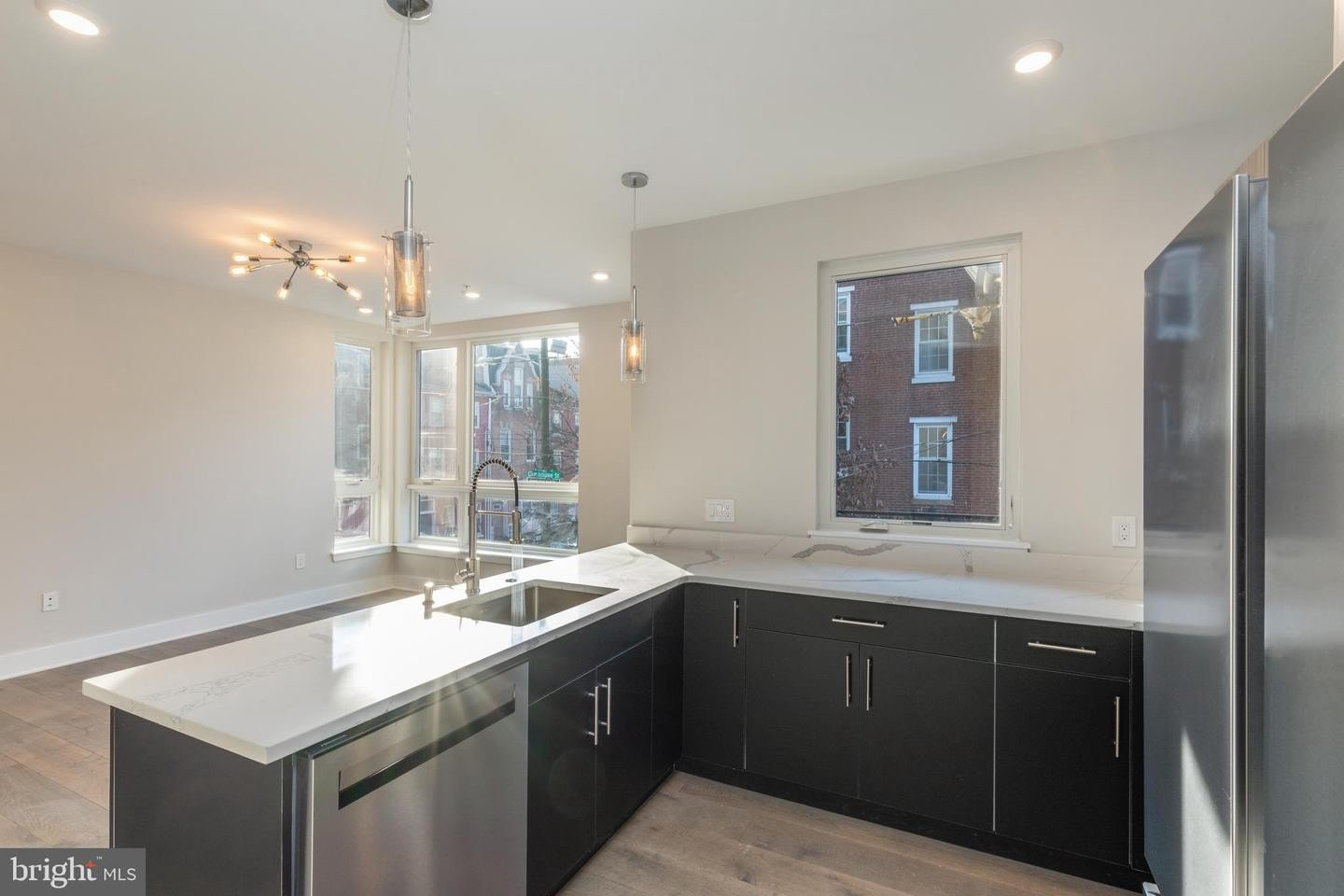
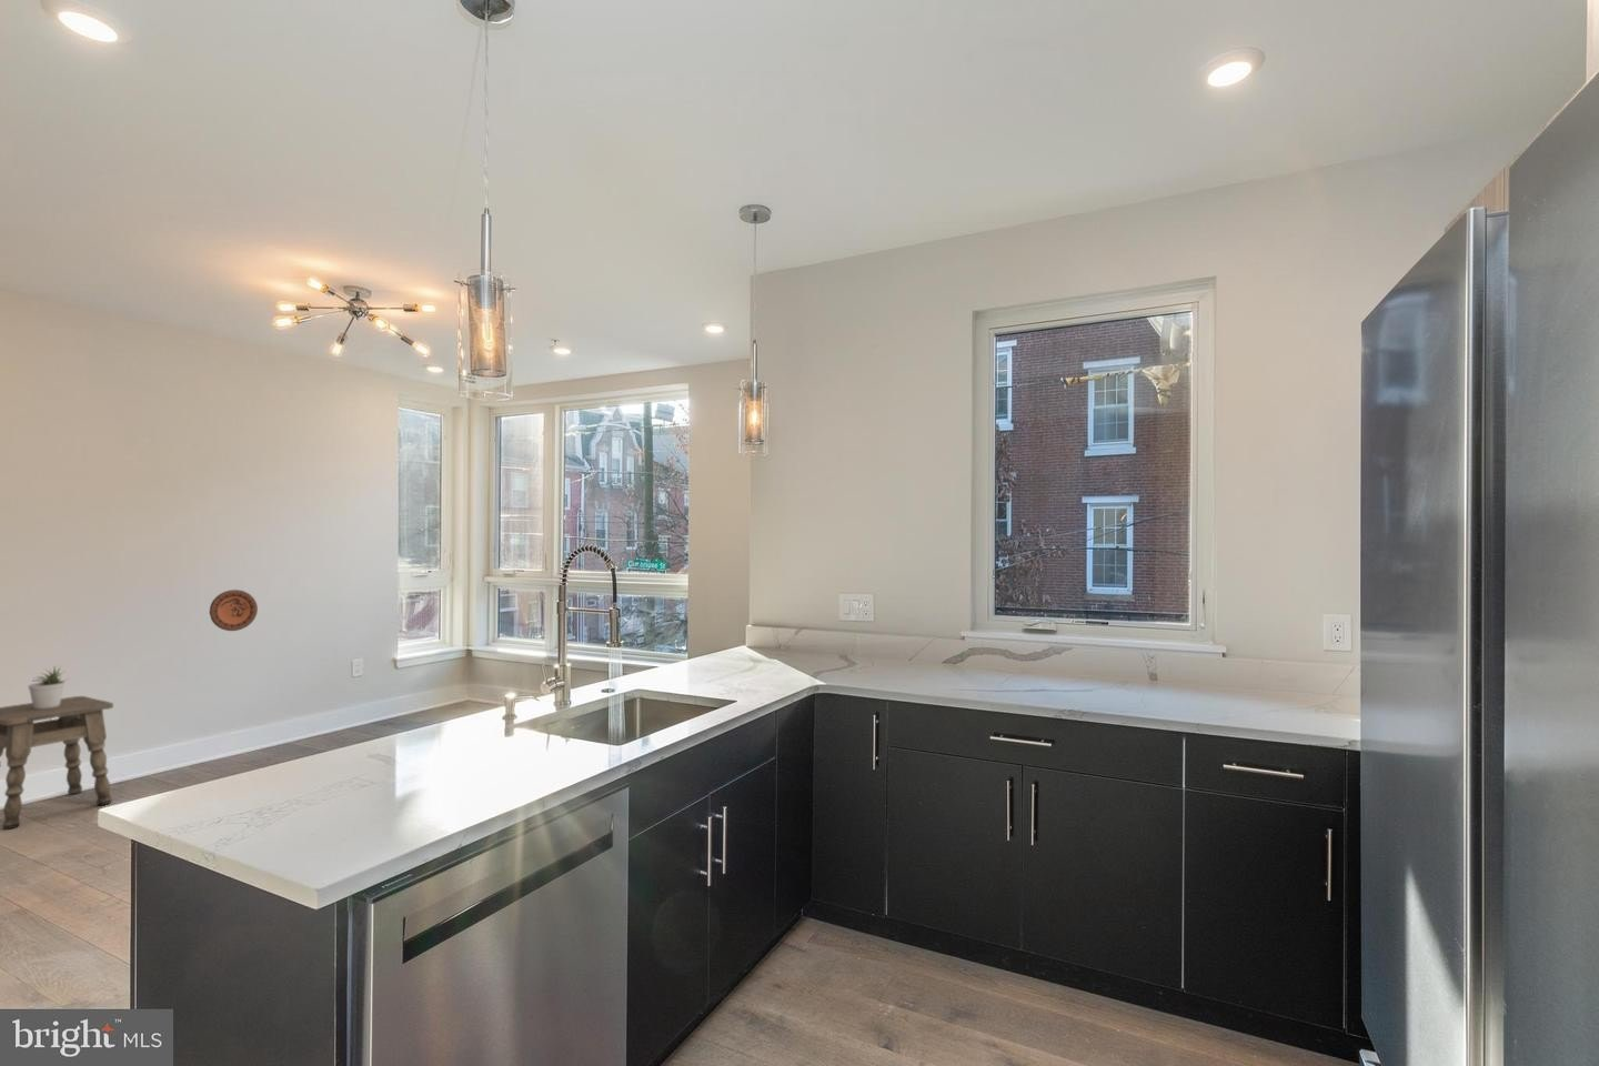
+ side table (45, 744)
+ decorative plate (233, 609)
+ potted plant (48, 686)
